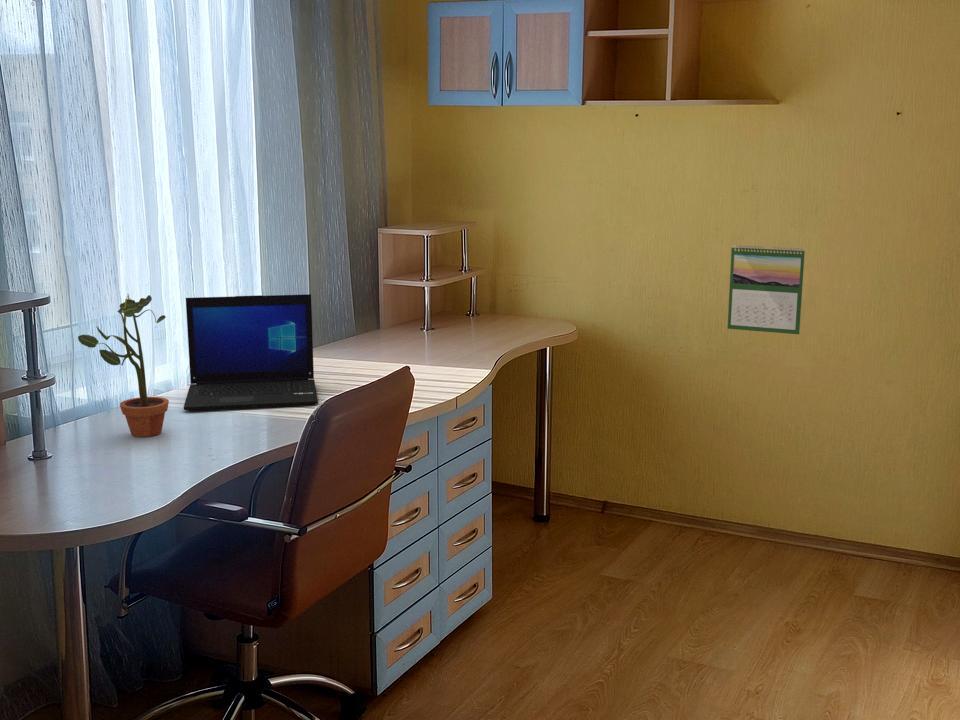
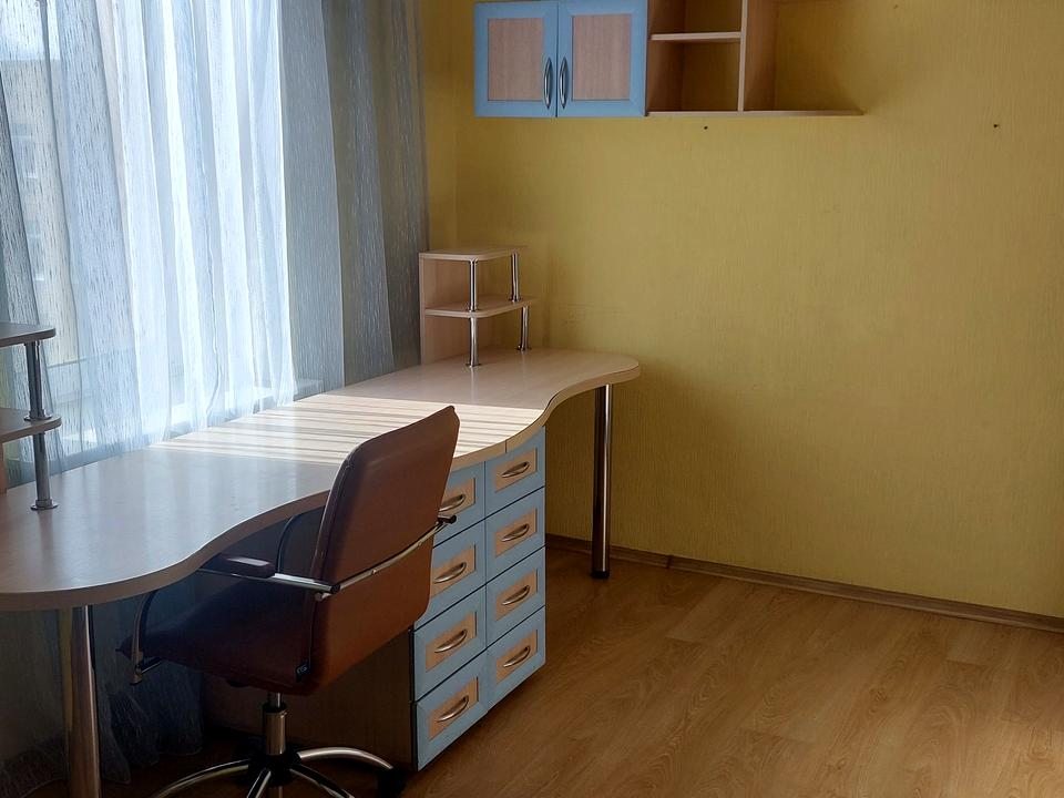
- laptop (250, 350)
- calendar (765, 288)
- potted plant (140, 361)
